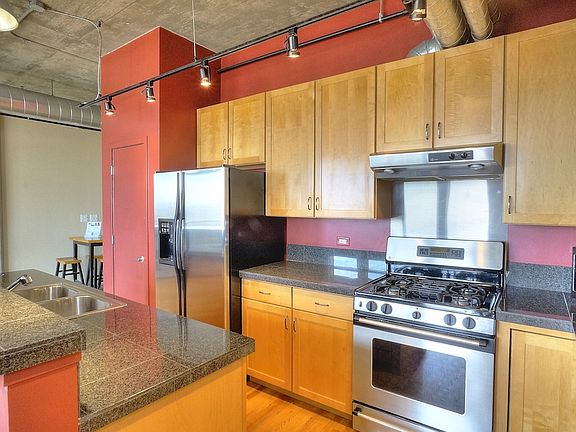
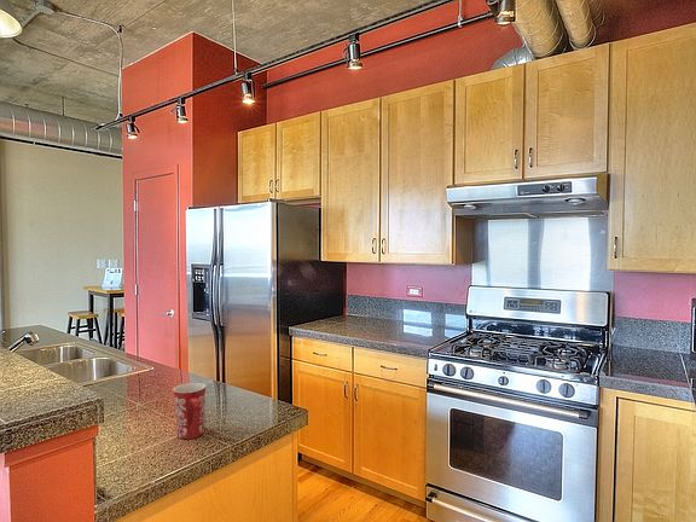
+ mug (191, 412)
